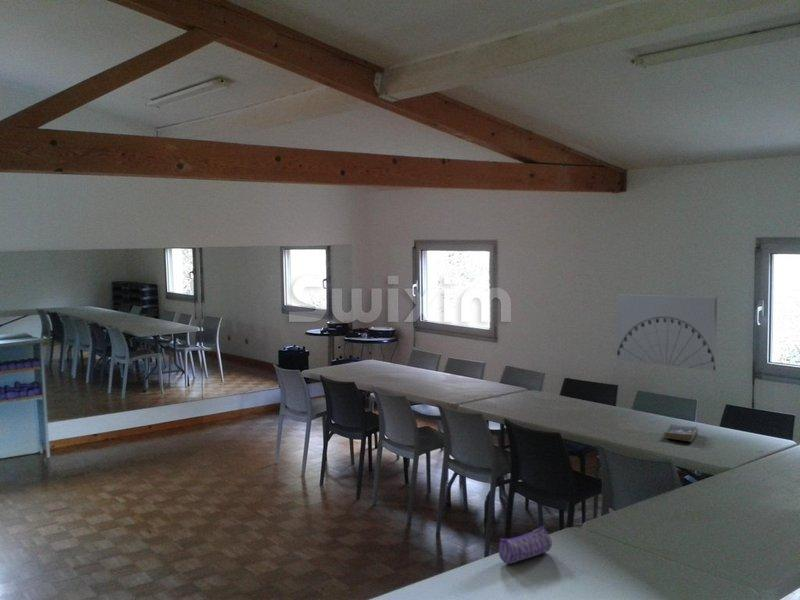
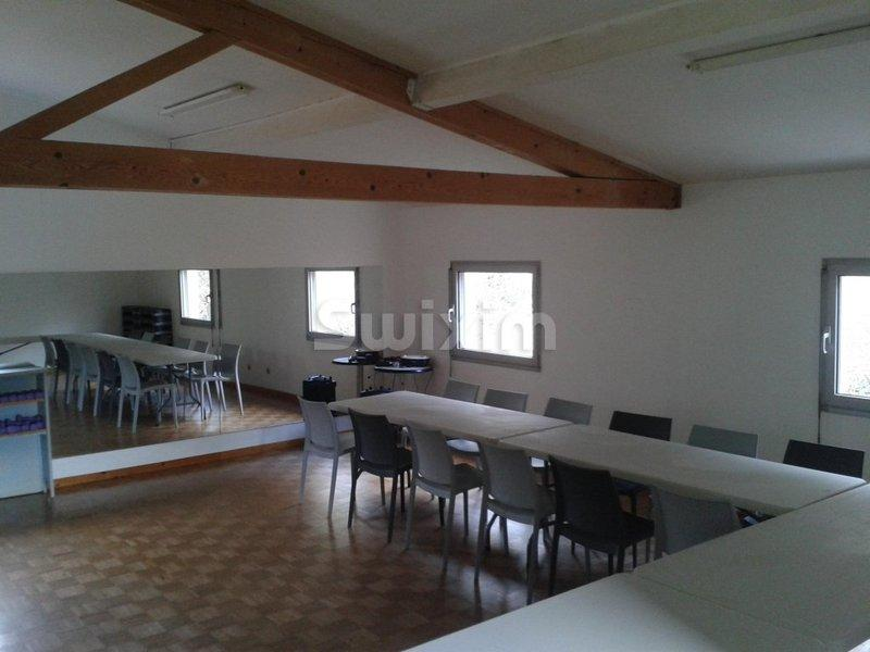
- pencil case (525, 544)
- wall art (664, 330)
- book (681, 432)
